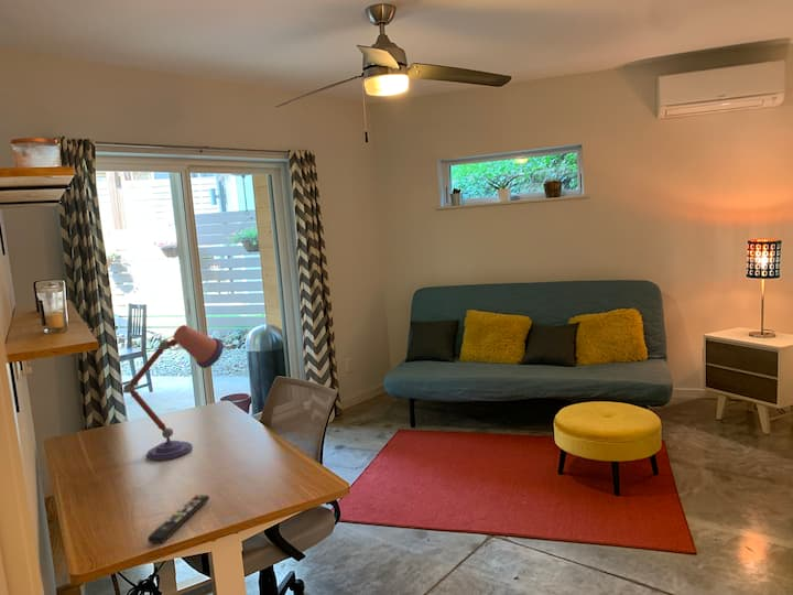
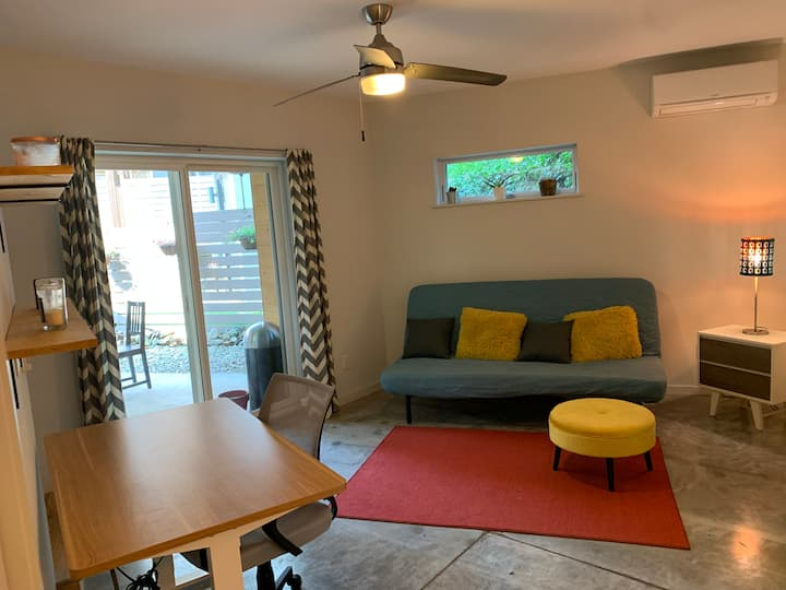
- remote control (181, 517)
- desk lamp (198, 365)
